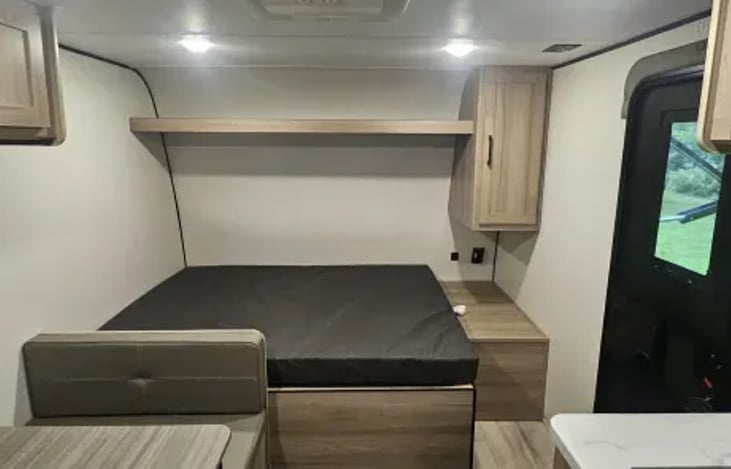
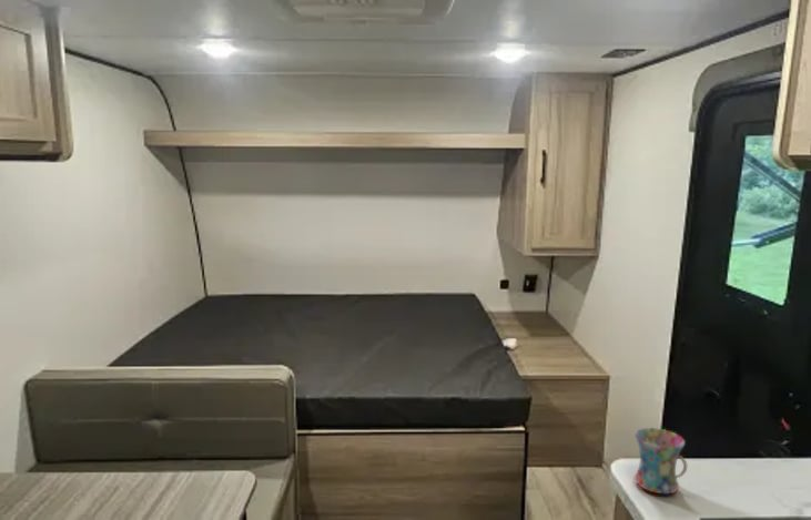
+ mug (662, 465)
